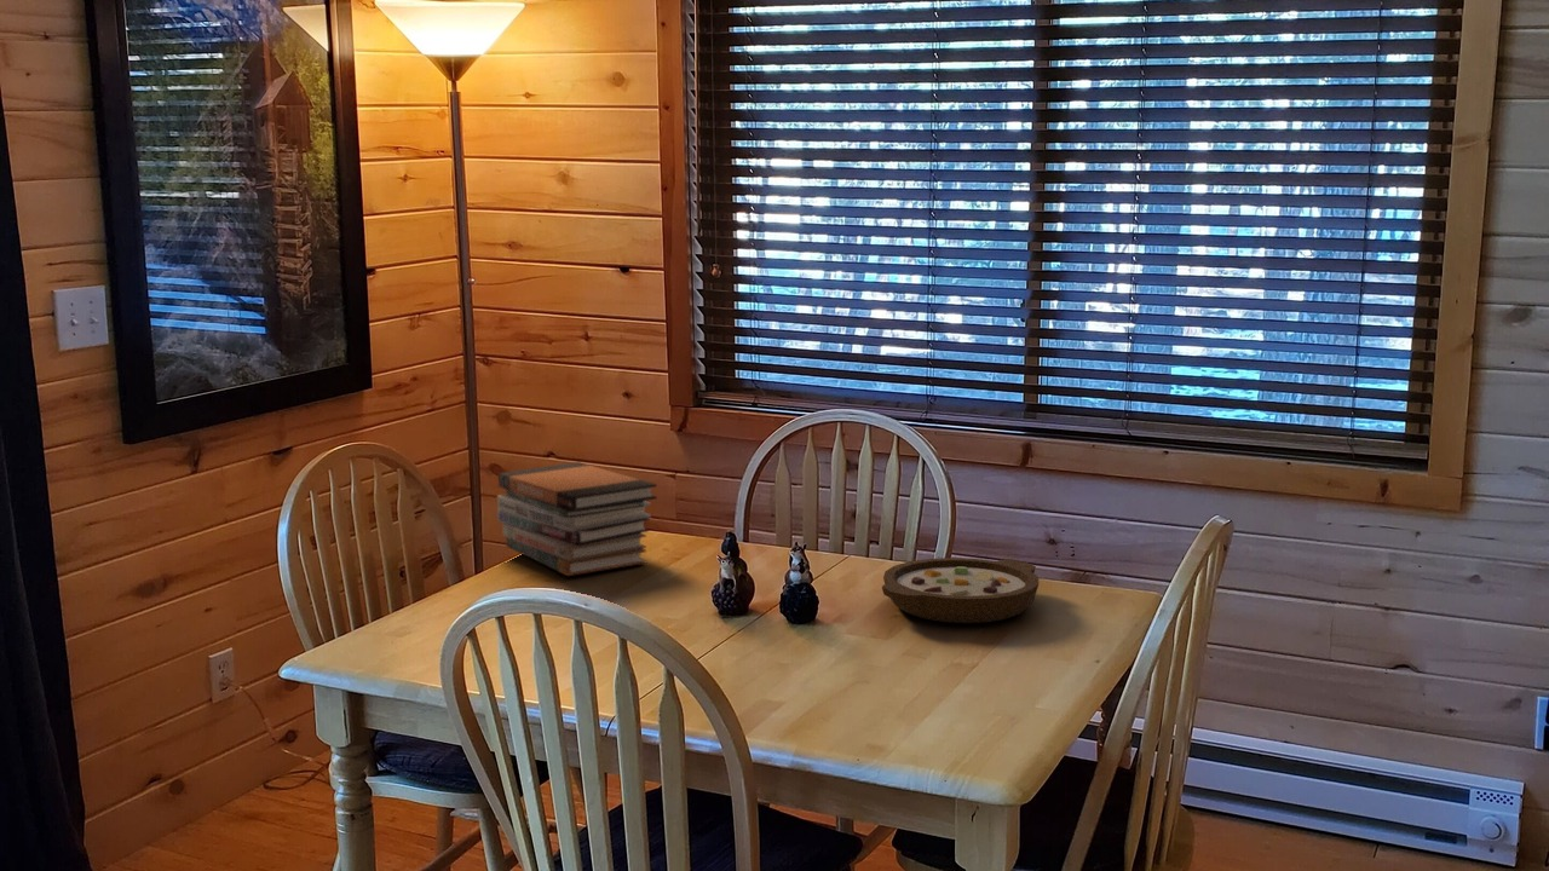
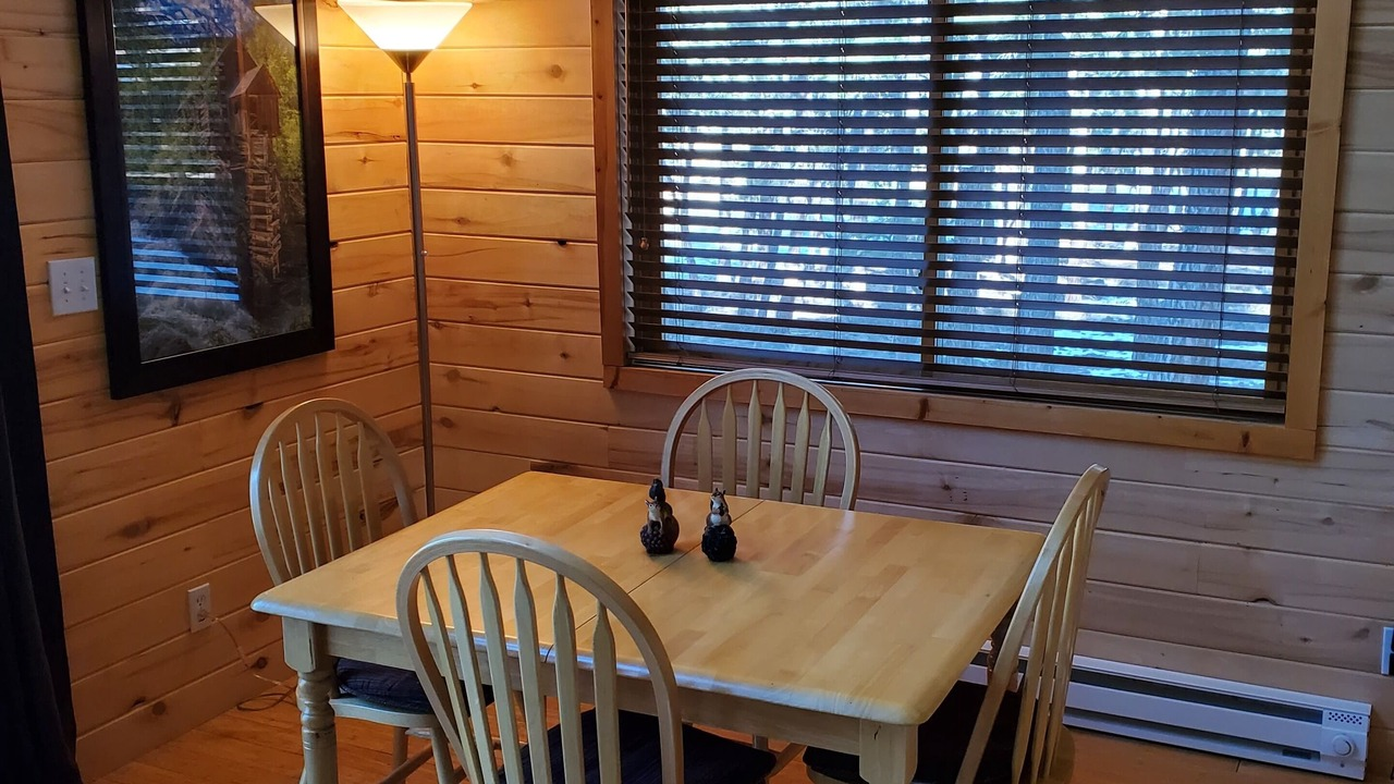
- book stack (574, 515)
- bowl (960, 590)
